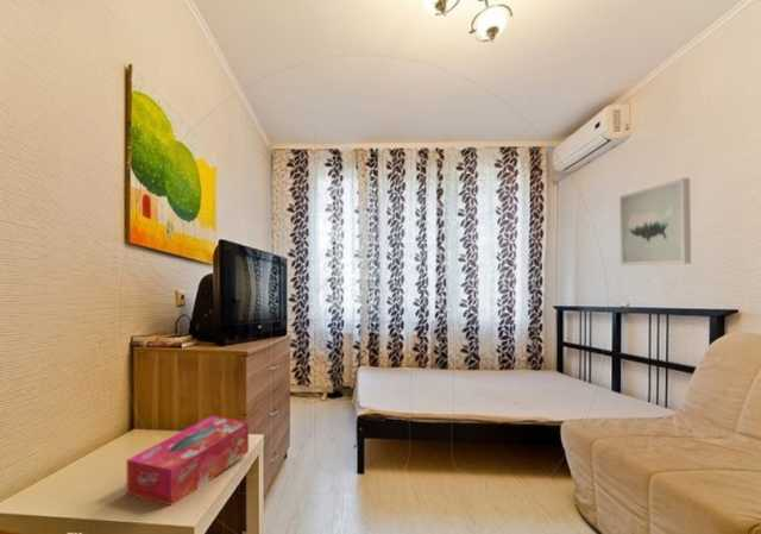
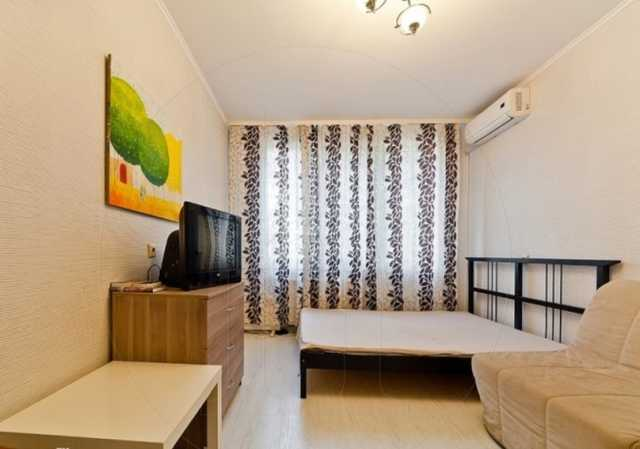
- wall art (650, 226)
- tissue box (194, 454)
